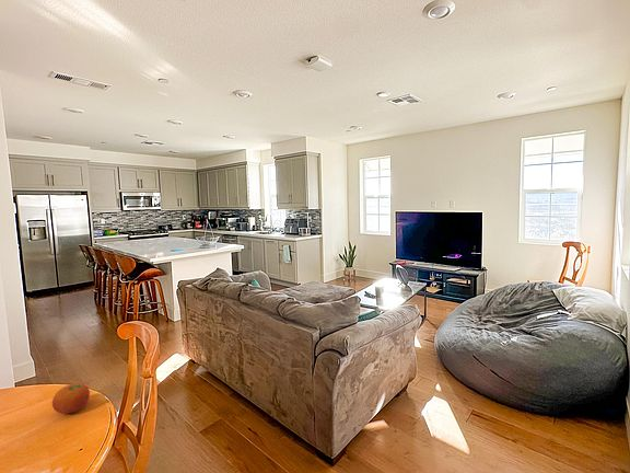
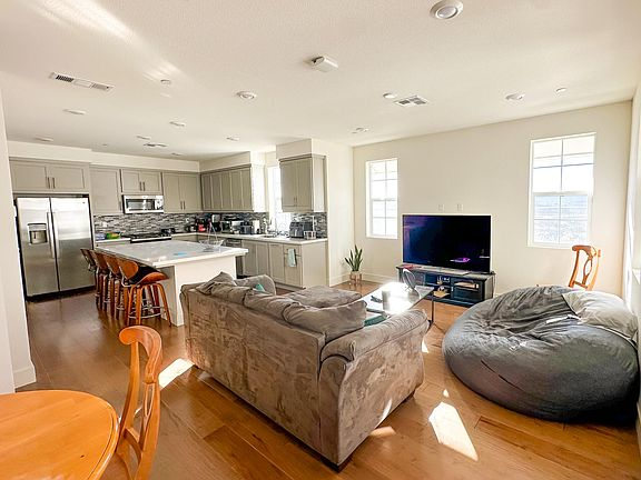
- fruit (71, 397)
